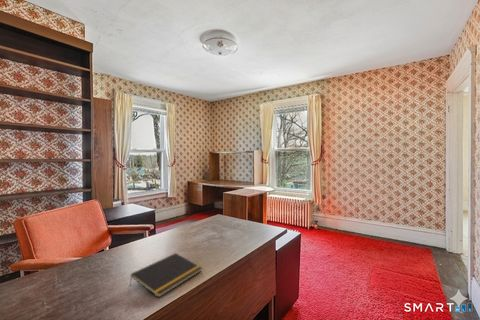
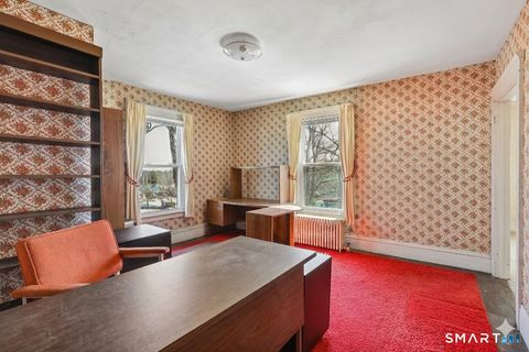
- notepad (168, 272)
